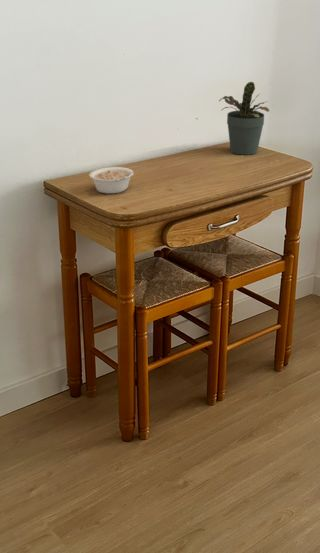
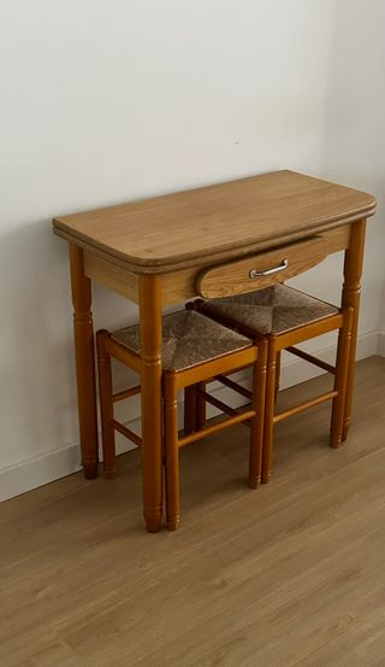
- legume (113, 179)
- potted plant (242, 117)
